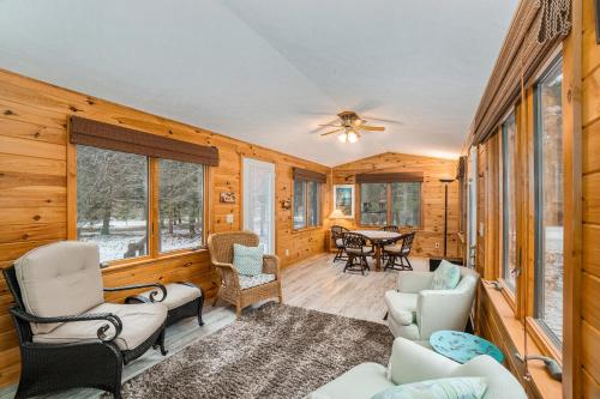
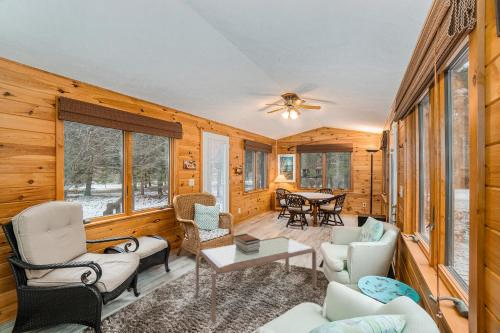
+ coffee table (255, 265)
+ book stack (246, 243)
